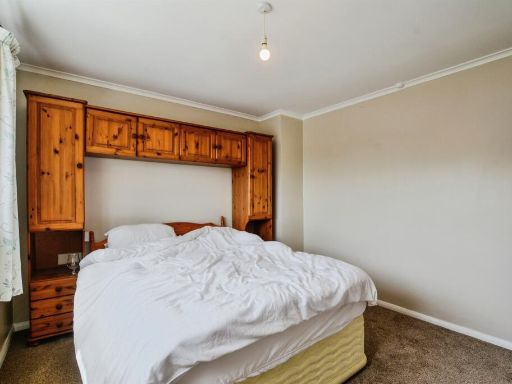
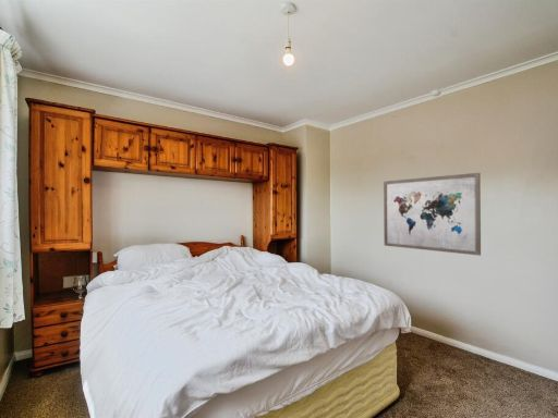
+ wall art (426, 213)
